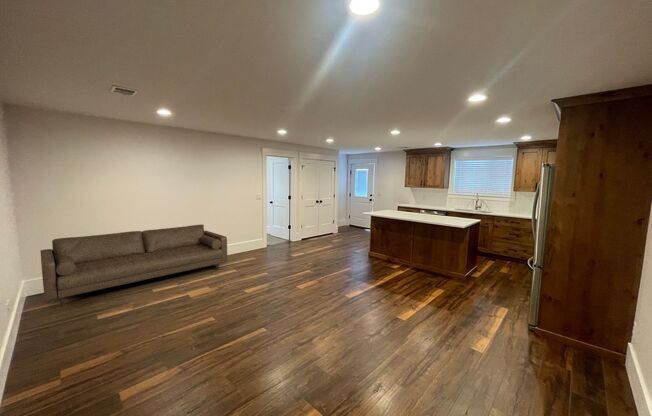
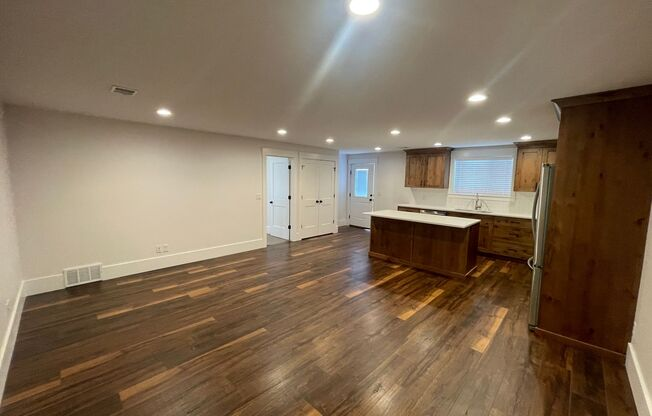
- sofa (146, 256)
